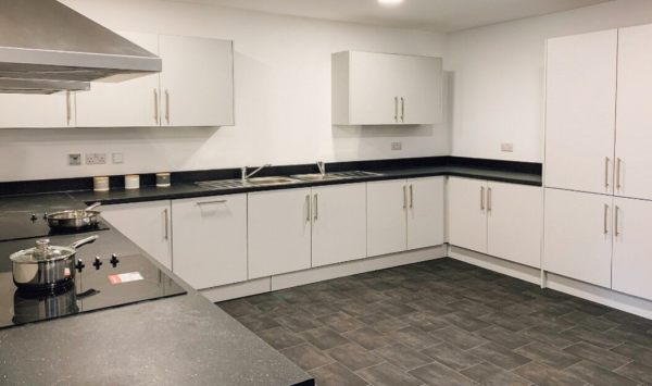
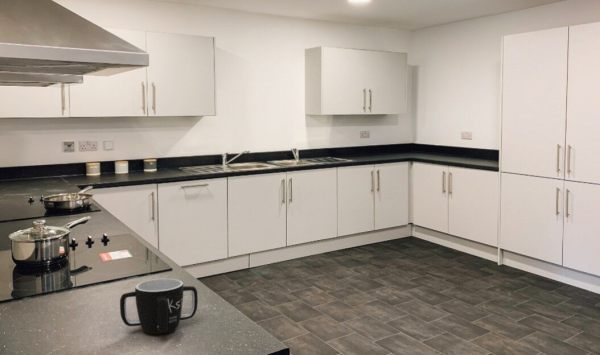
+ mug (159, 306)
